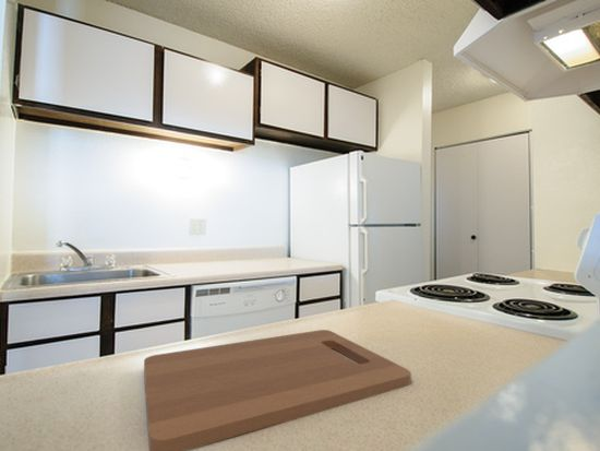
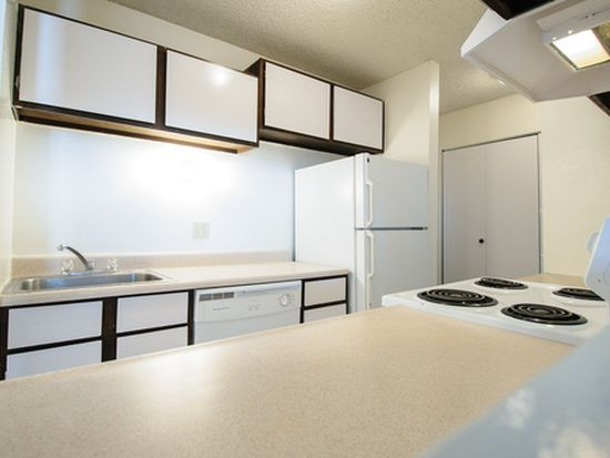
- cutting board (272, 369)
